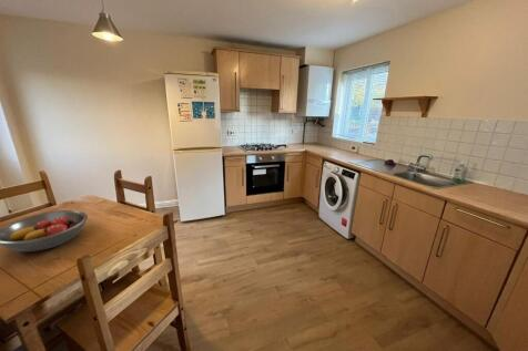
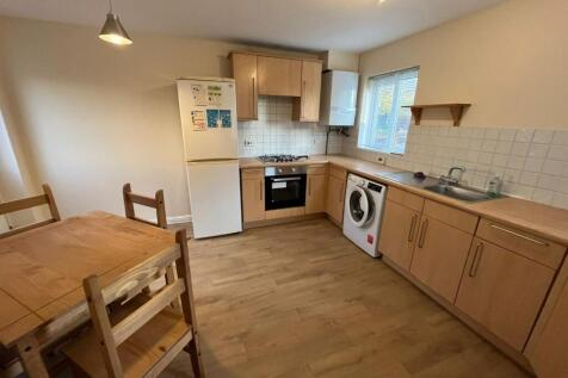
- fruit bowl (45, 230)
